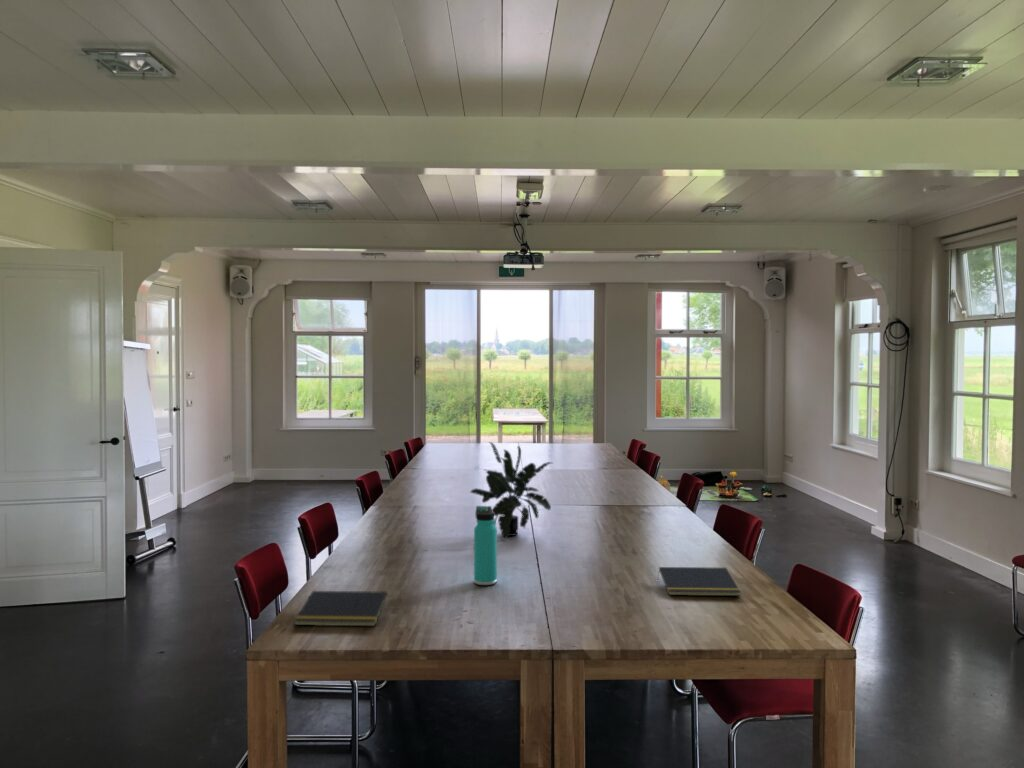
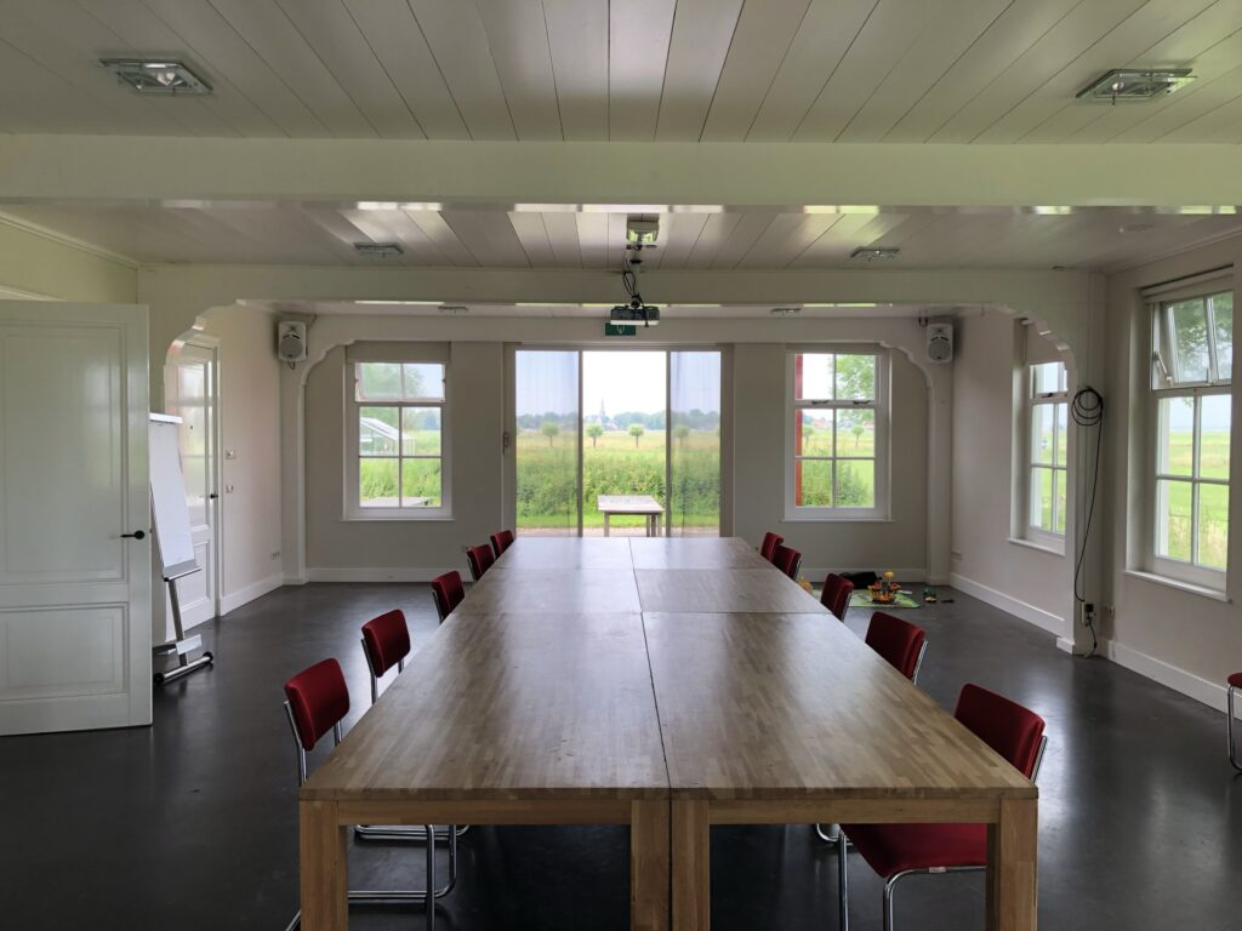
- thermos bottle (485, 544)
- notepad (342, 607)
- potted plant (510, 488)
- notepad (698, 580)
